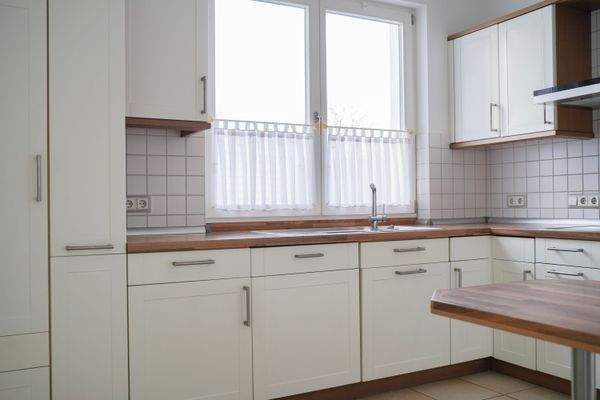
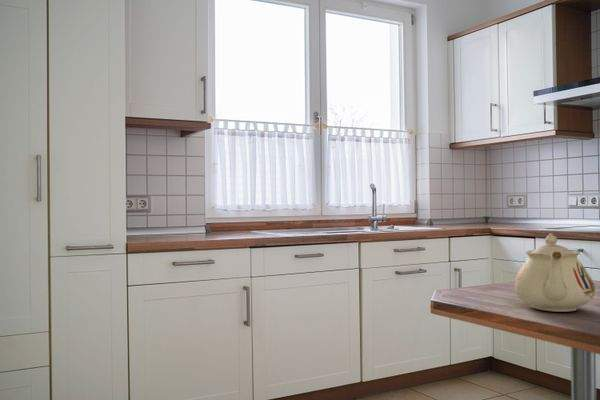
+ teapot (553, 270)
